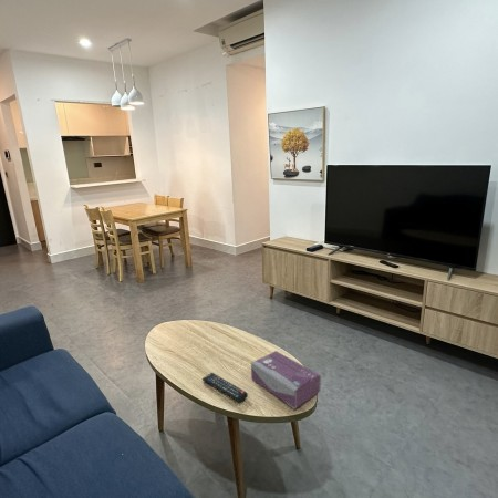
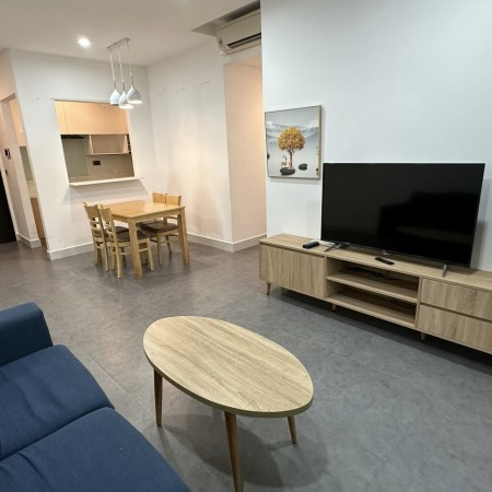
- remote control (224, 386)
- tissue box (284, 376)
